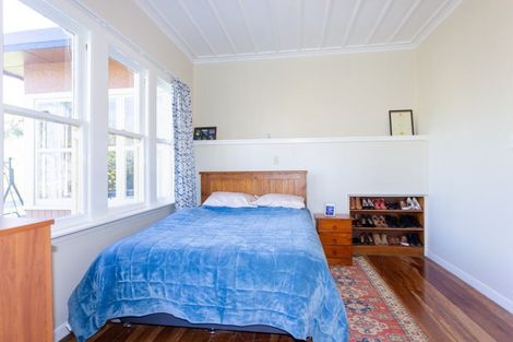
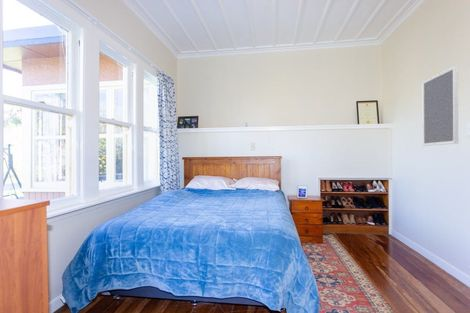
+ home mirror (438, 109)
